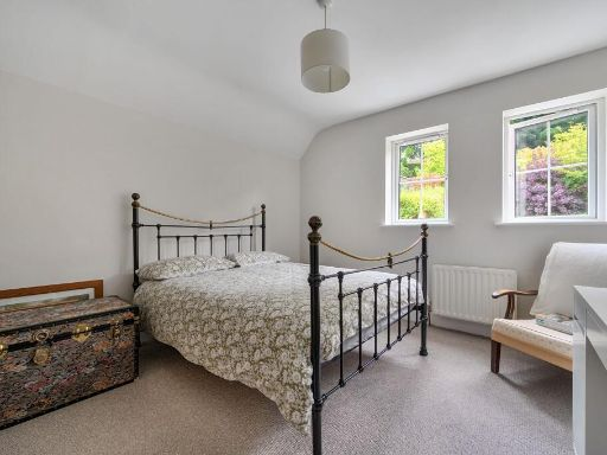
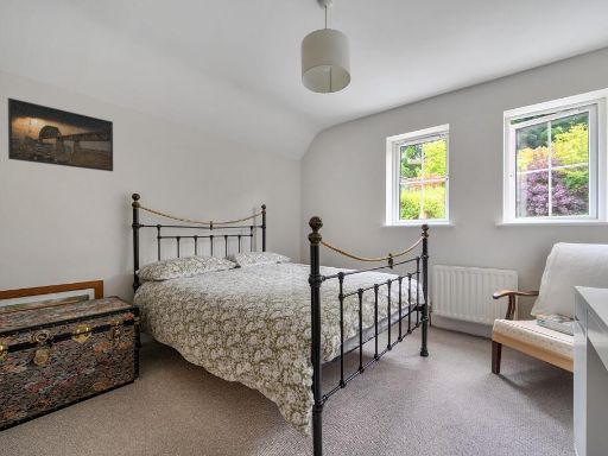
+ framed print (65, 138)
